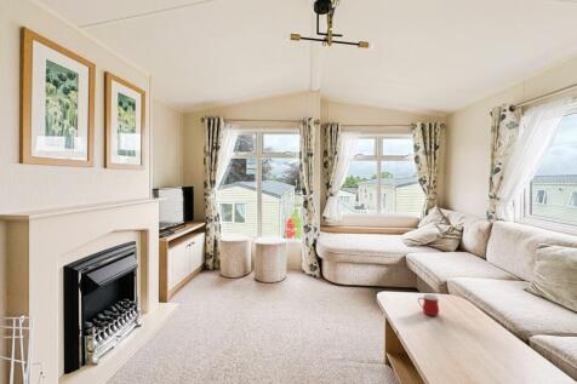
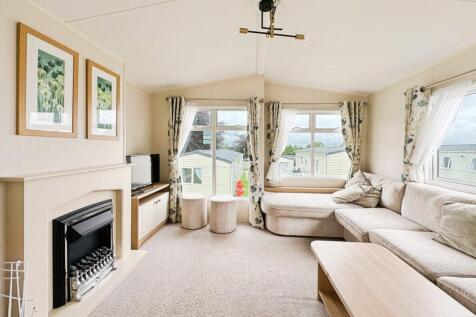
- mug (428, 304)
